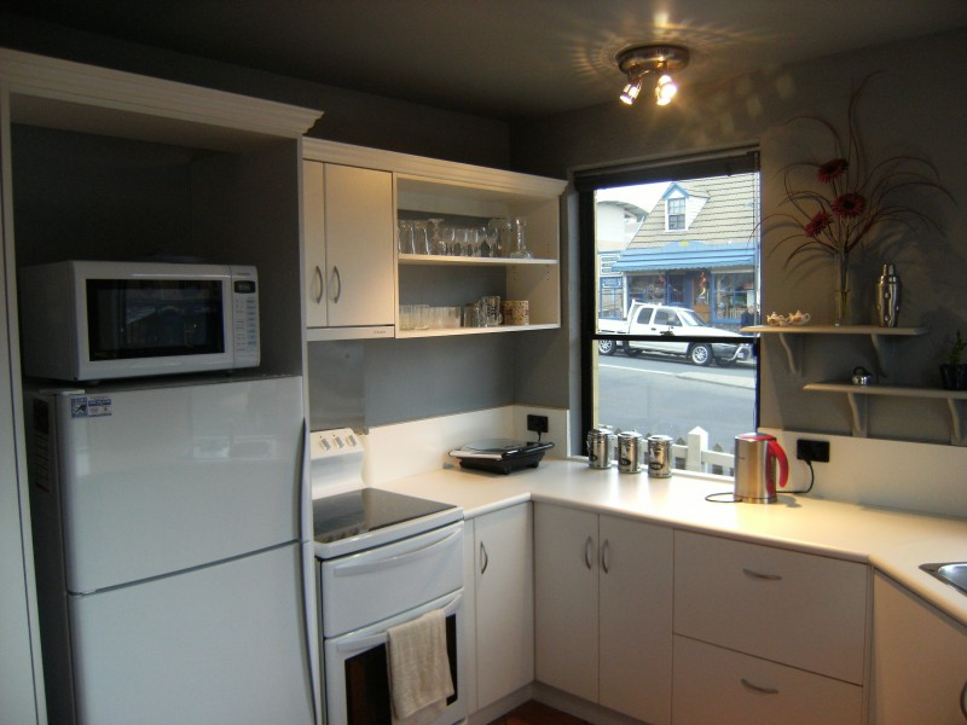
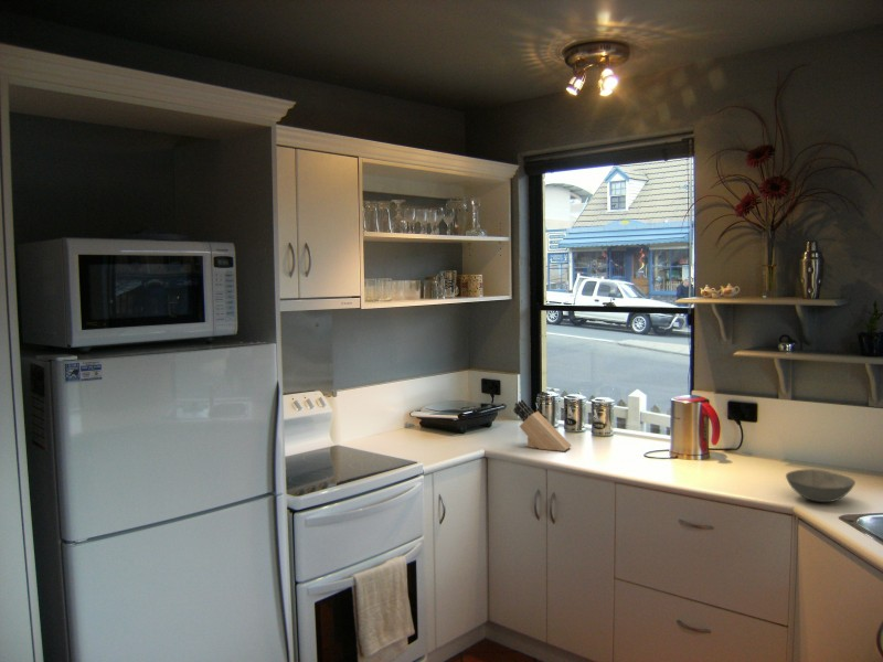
+ soup bowl (819, 488)
+ knife block (541, 424)
